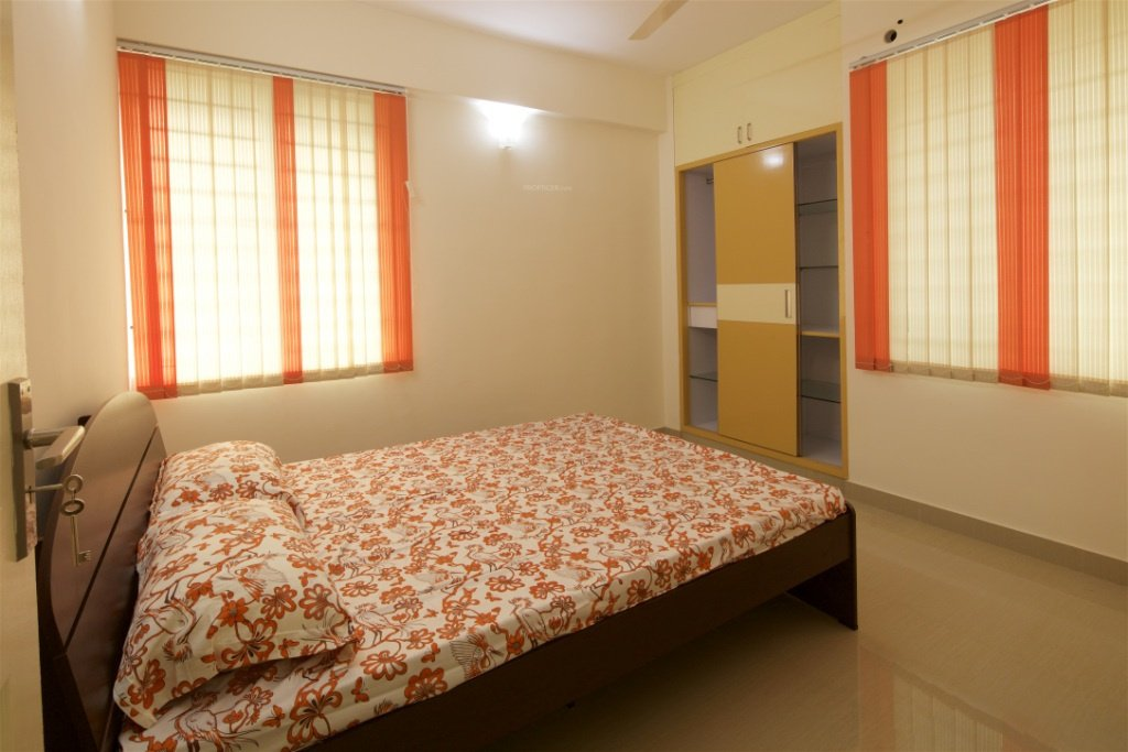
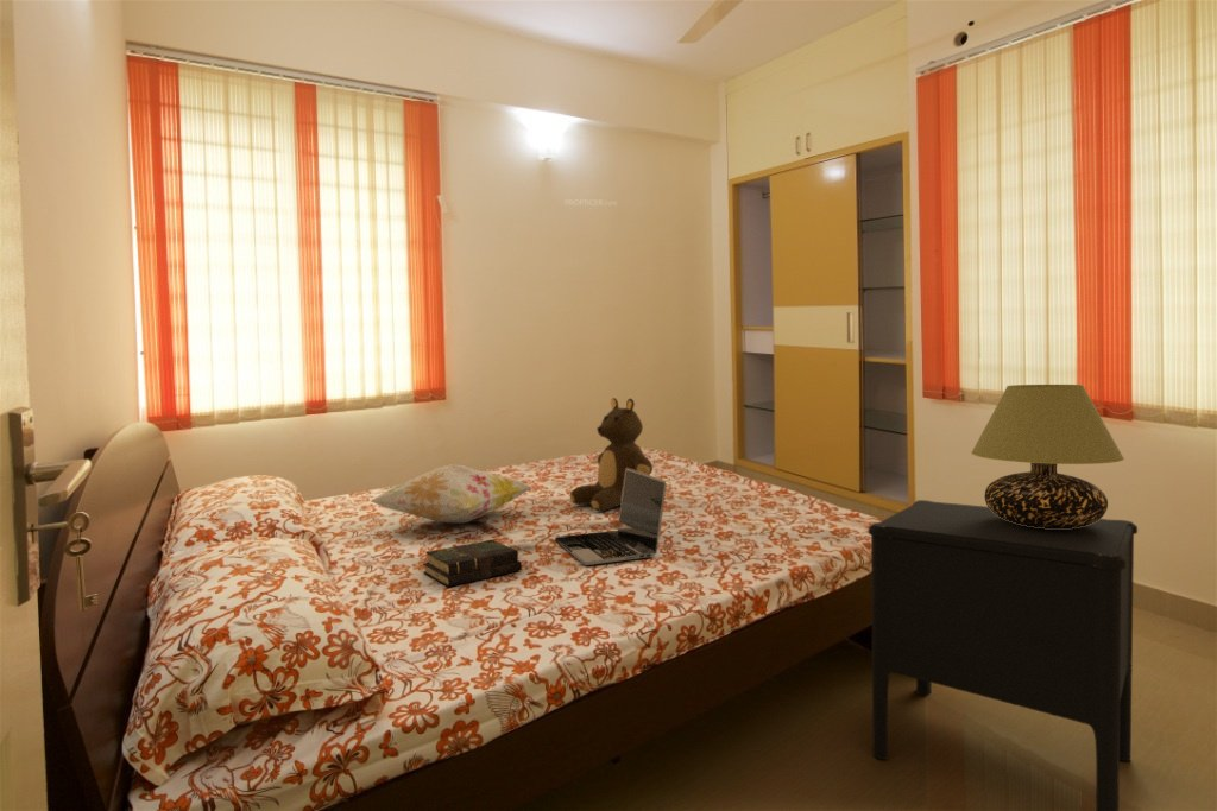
+ book (472, 560)
+ laptop (619, 513)
+ teddy bear (610, 451)
+ table lamp (1043, 454)
+ decorative pillow (453, 494)
+ nightstand (1000, 639)
